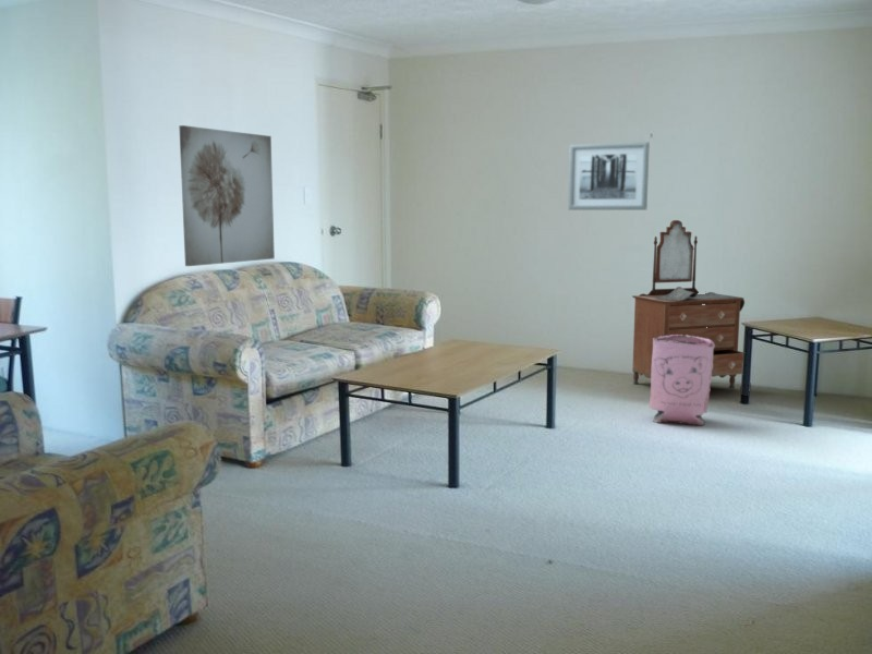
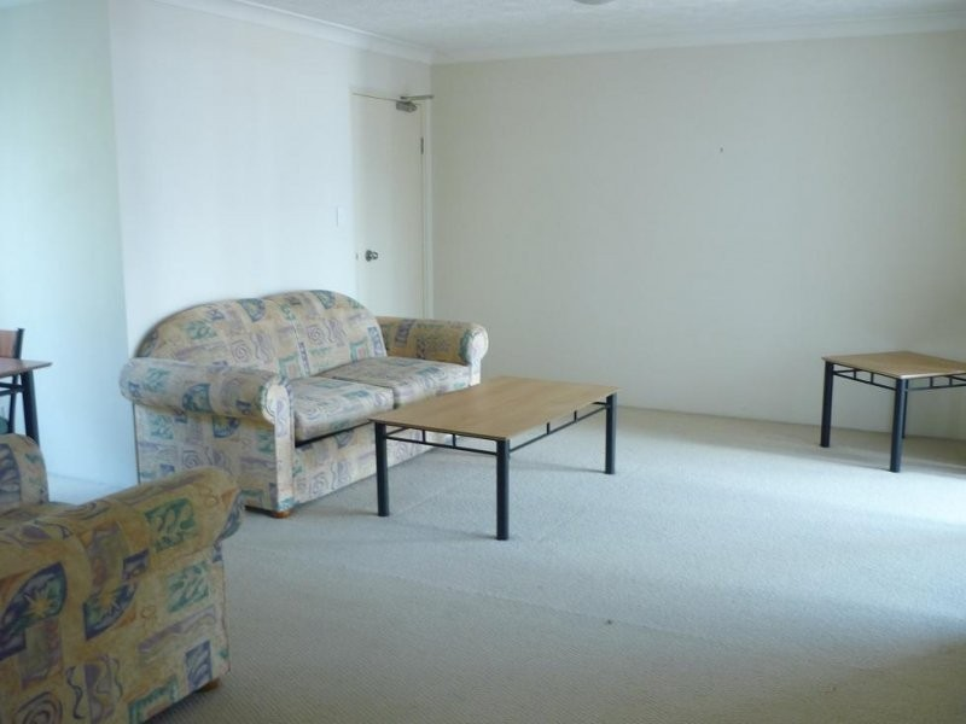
- bag (681, 379)
- wall art (230, 197)
- wall art (607, 177)
- dresser (689, 304)
